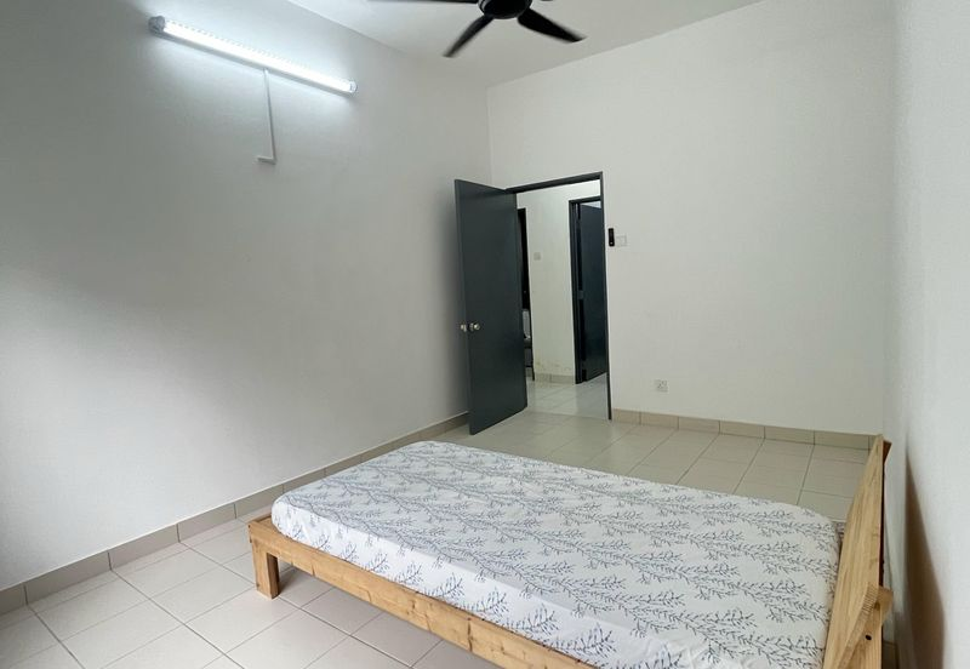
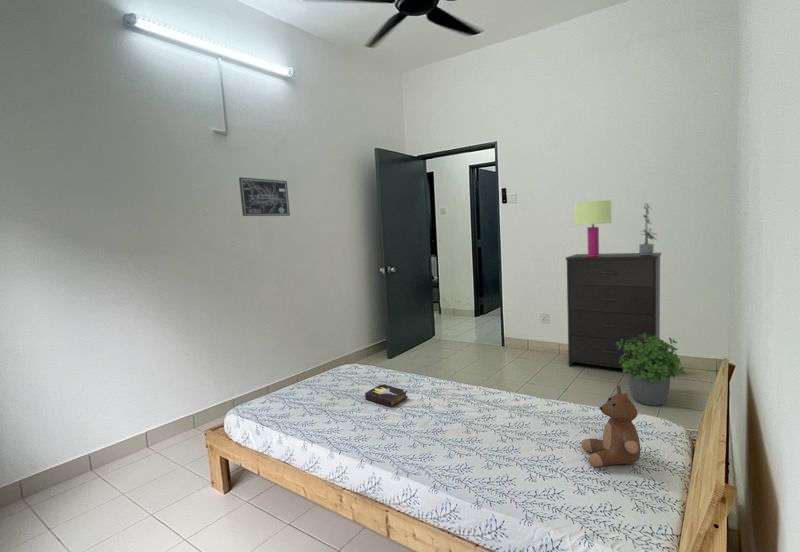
+ table lamp (593, 229)
+ teddy bear (610, 424)
+ potted plant (650, 367)
+ dresser (612, 311)
+ wall art (265, 197)
+ potted plant (649, 228)
+ hardback book (386, 394)
